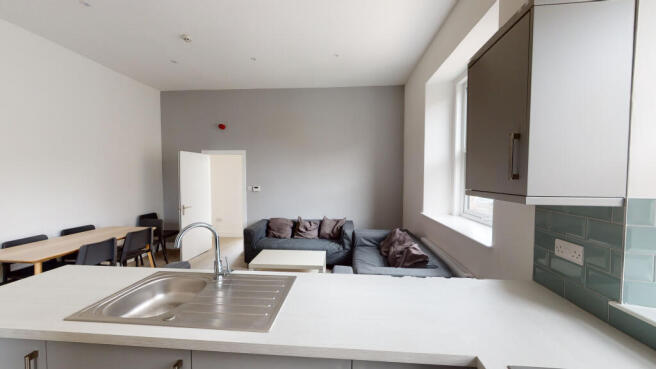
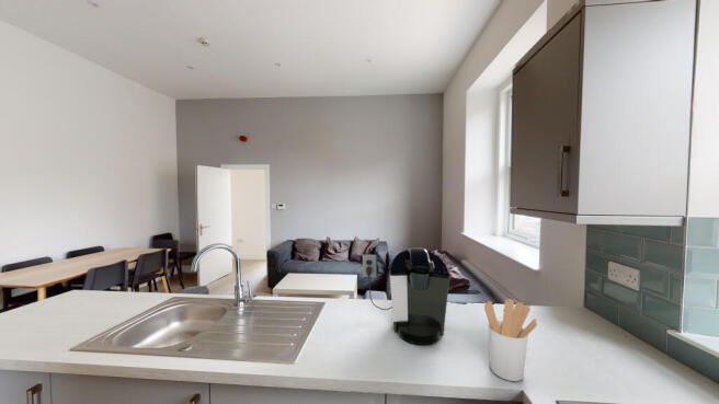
+ coffee maker (402, 287)
+ utensil holder (510, 336)
